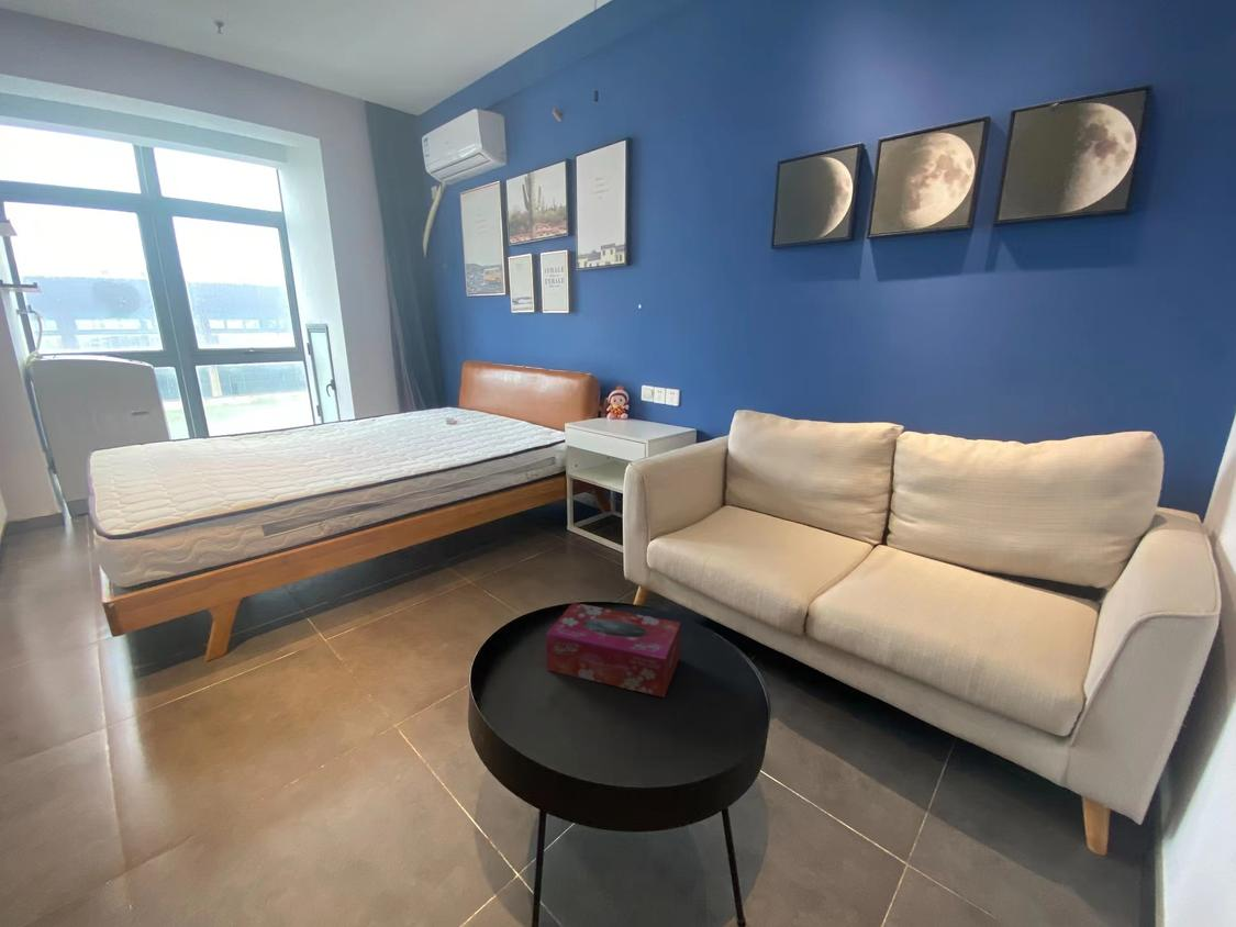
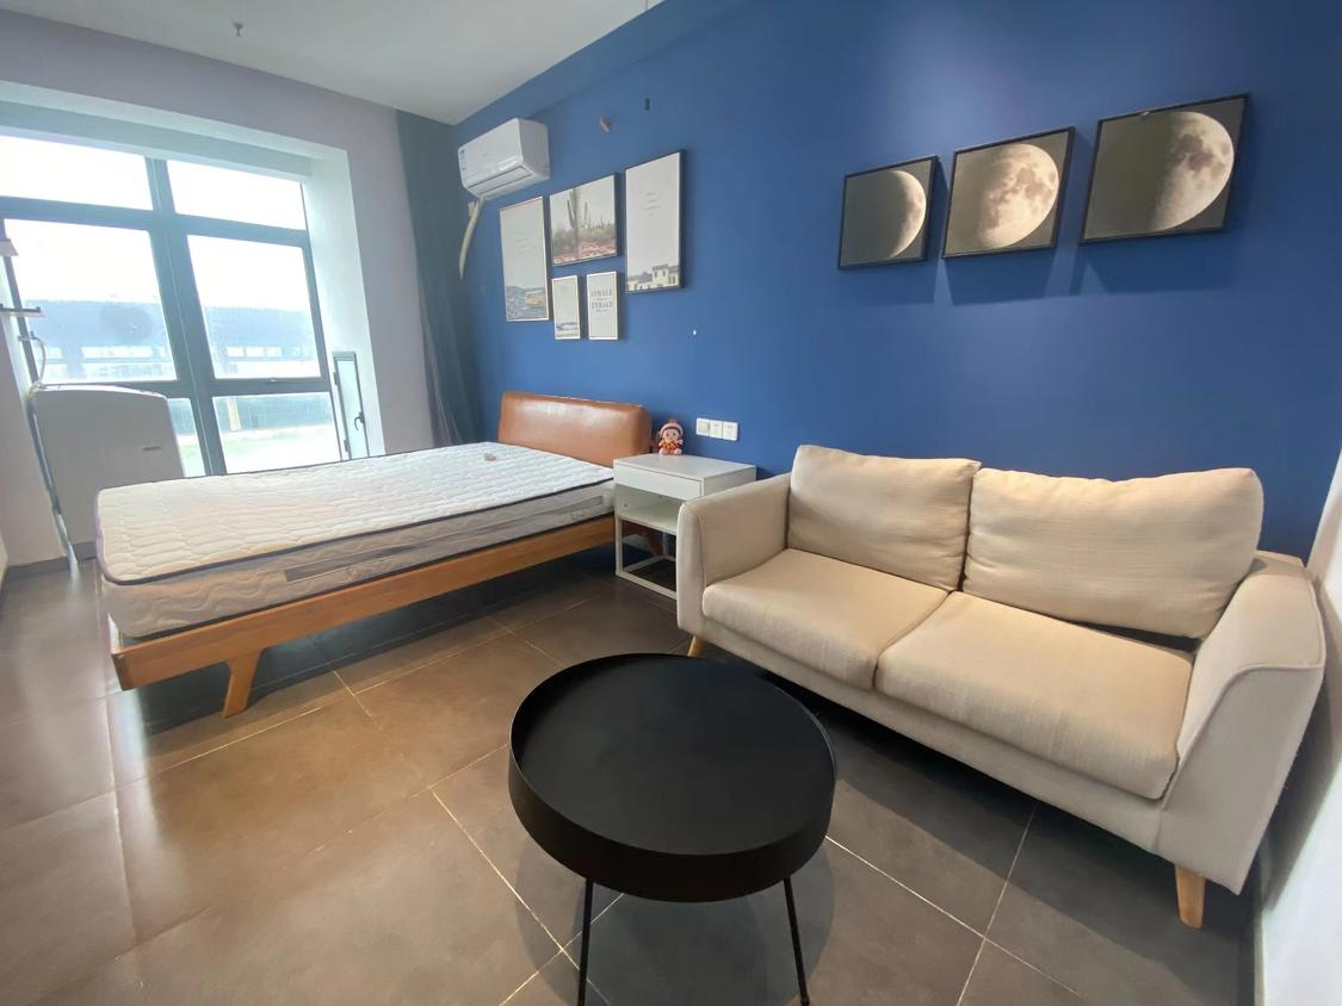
- tissue box (614, 646)
